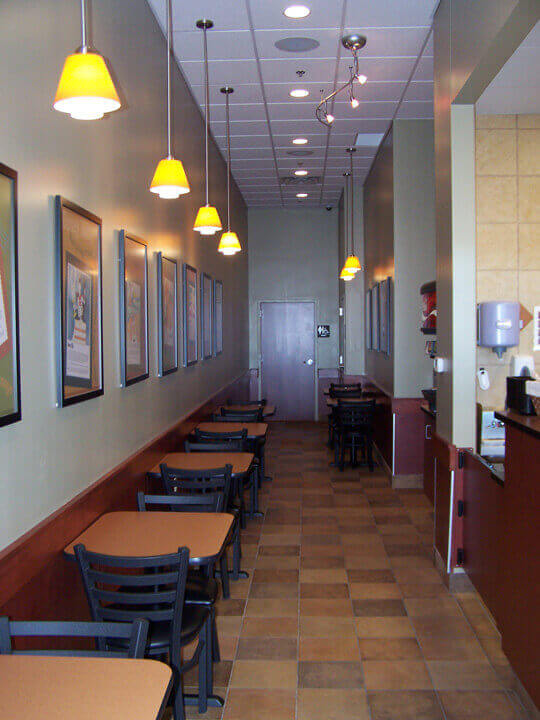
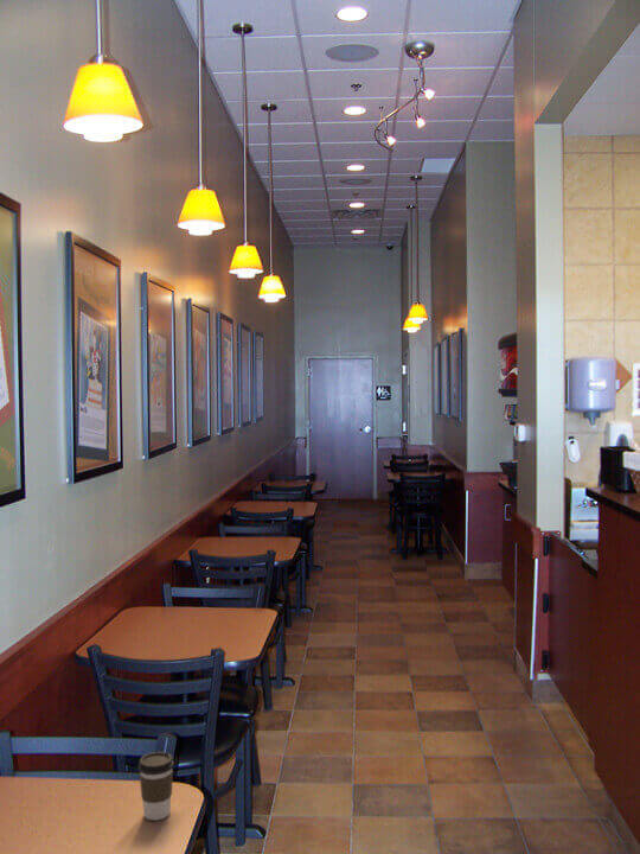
+ coffee cup (156, 785)
